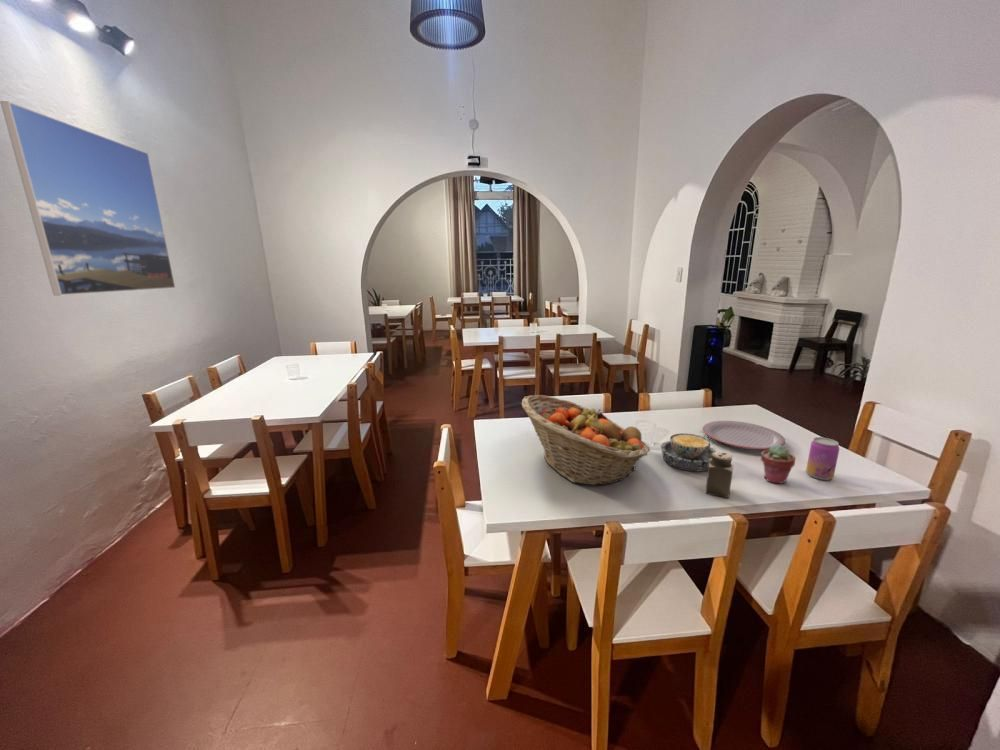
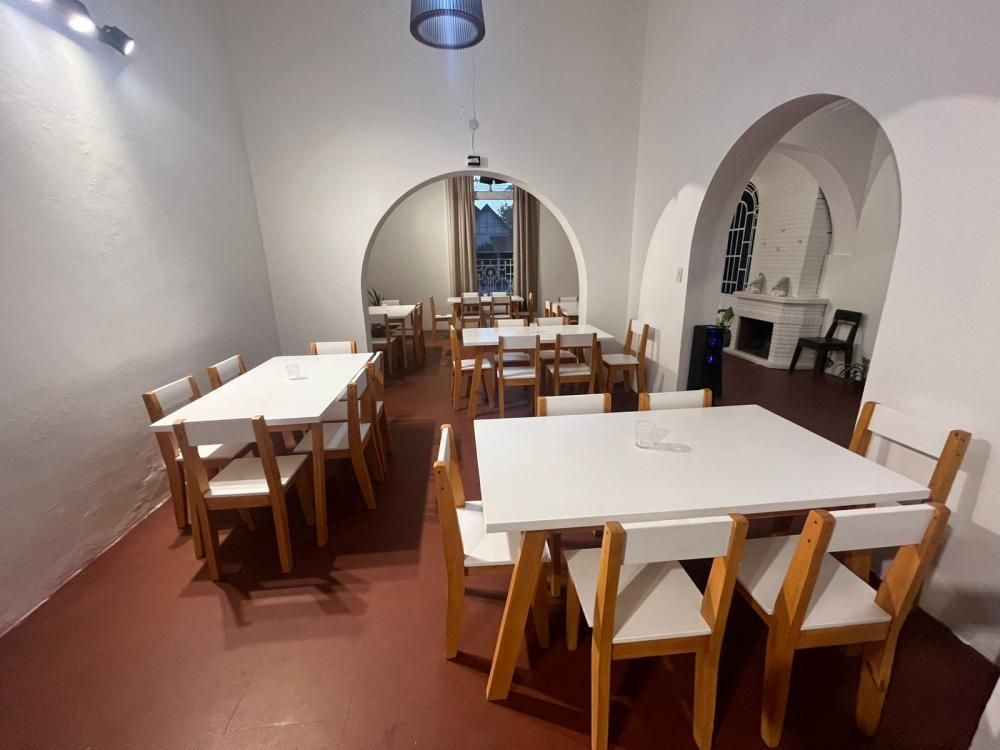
- beverage can (822, 458)
- fruit basket (581, 433)
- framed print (106, 215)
- salt shaker (719, 473)
- bowl (688, 450)
- potted succulent (777, 462)
- plate (741, 436)
